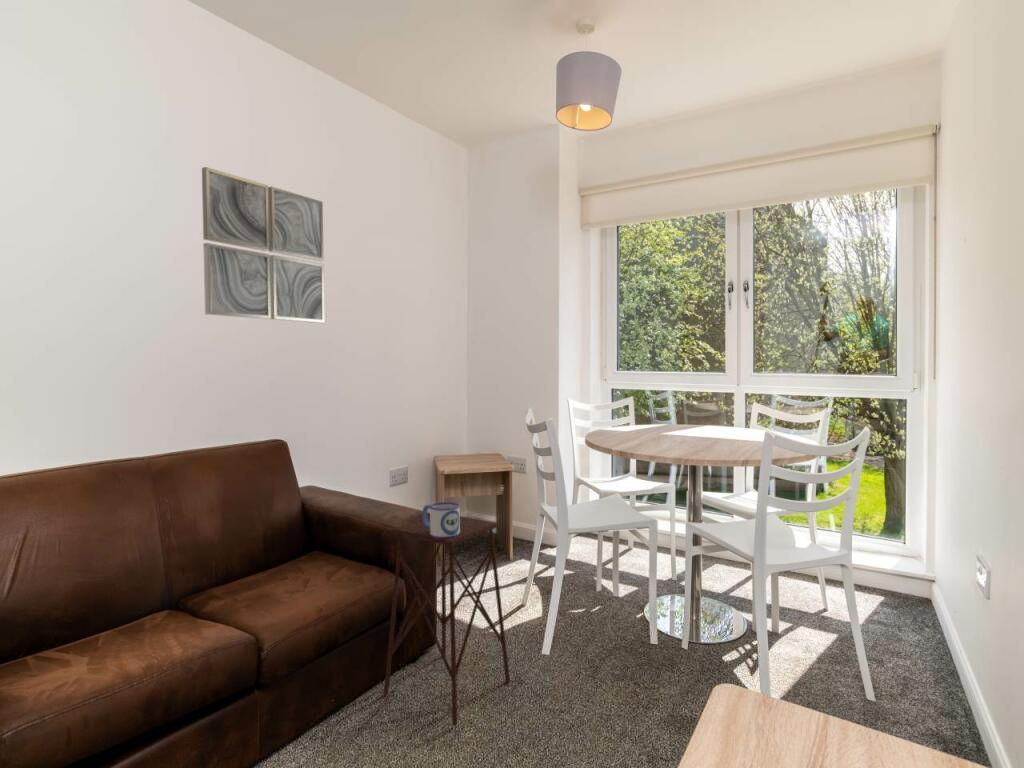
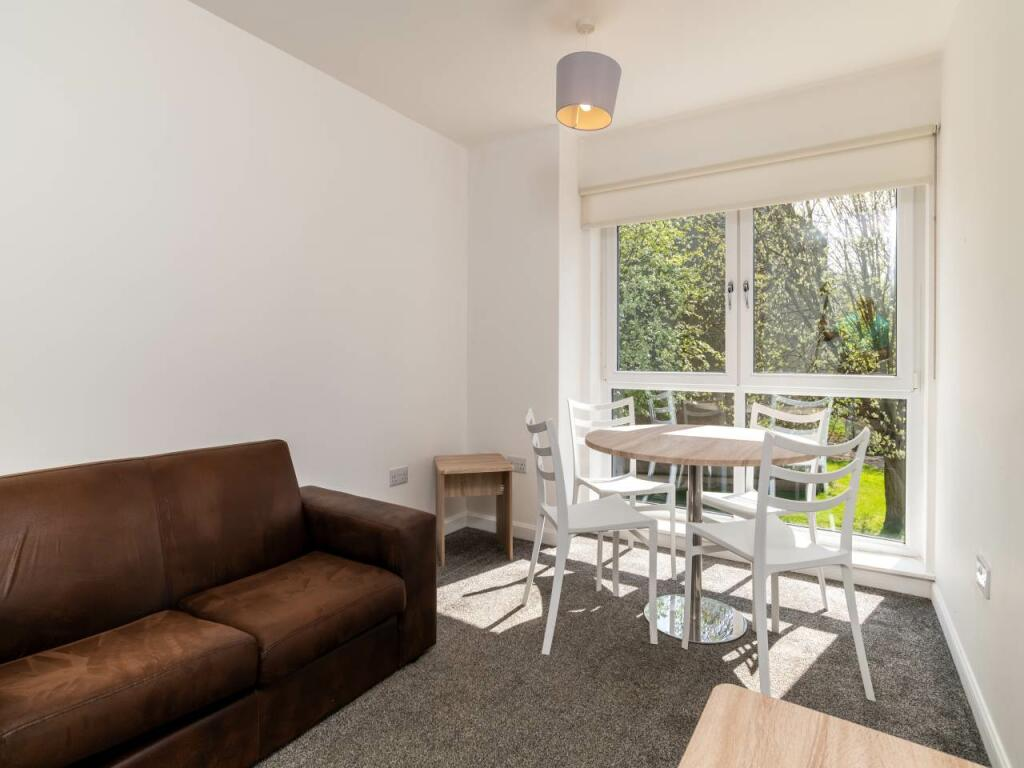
- wall art (269, 251)
- mug (440, 518)
- side table (445, 606)
